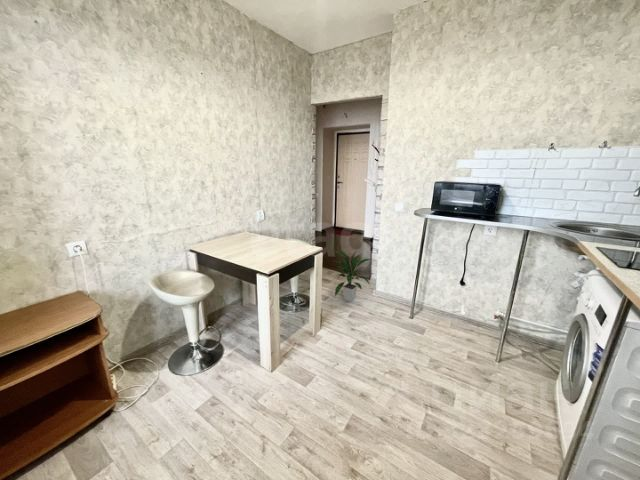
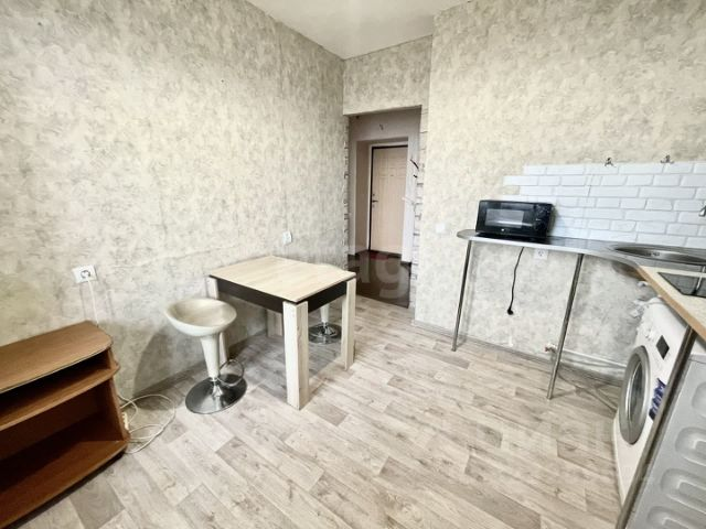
- indoor plant (348, 275)
